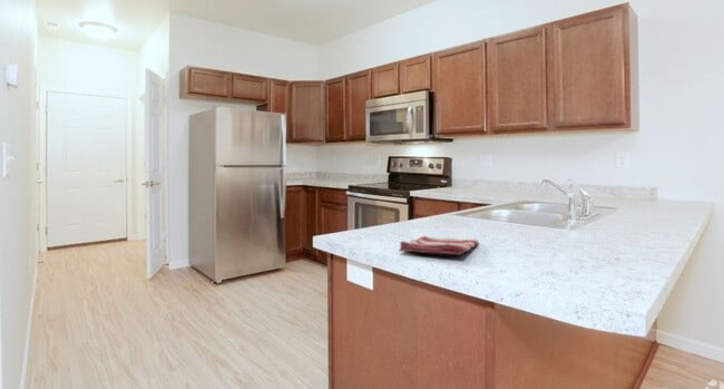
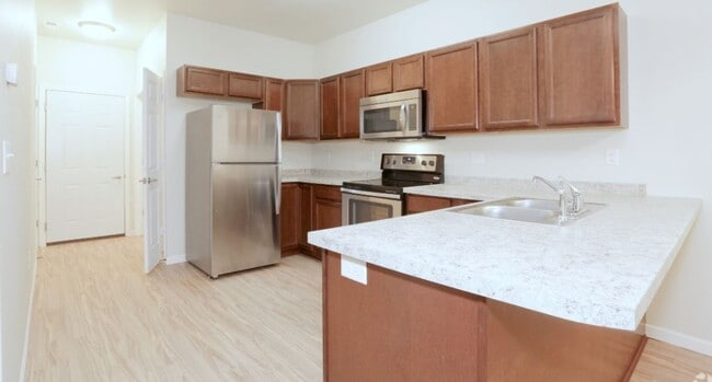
- dish towel (441, 243)
